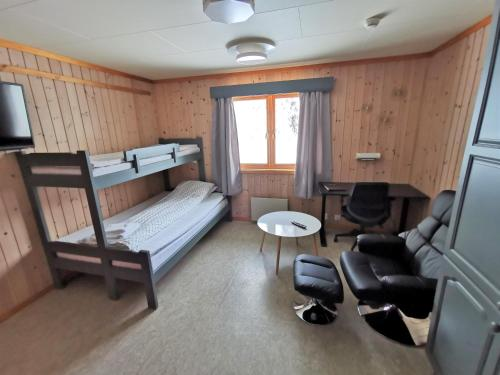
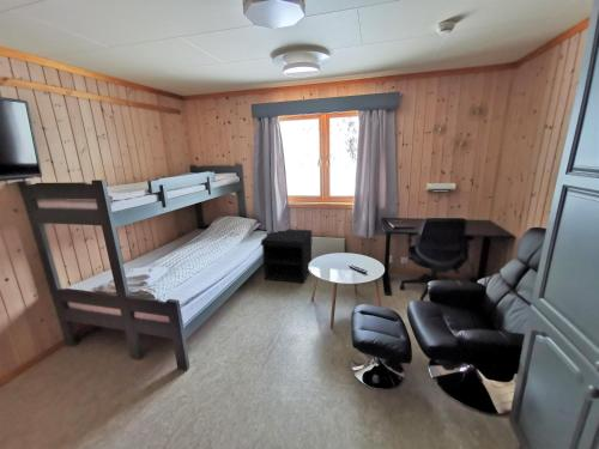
+ nightstand (288, 254)
